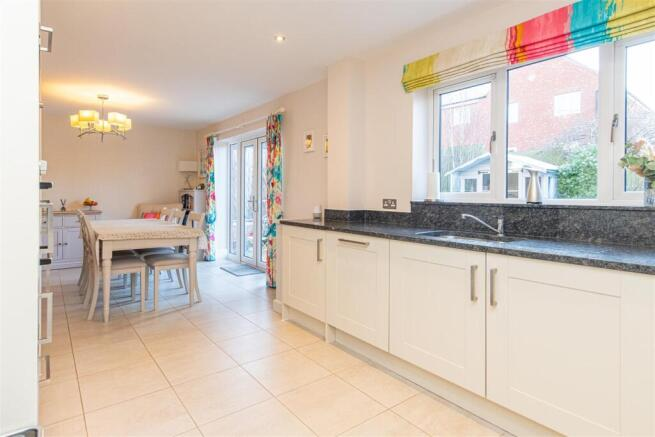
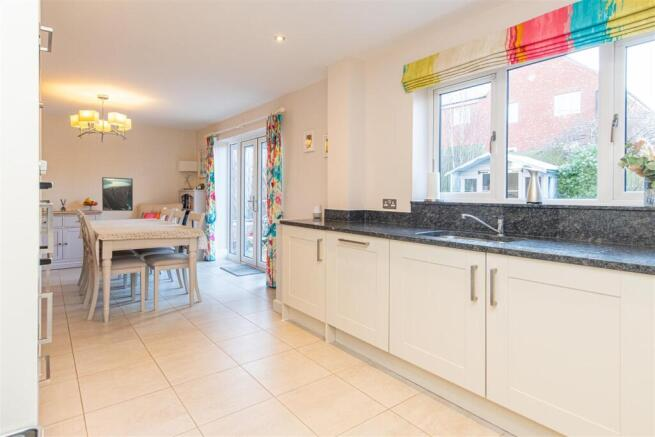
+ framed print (117, 194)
